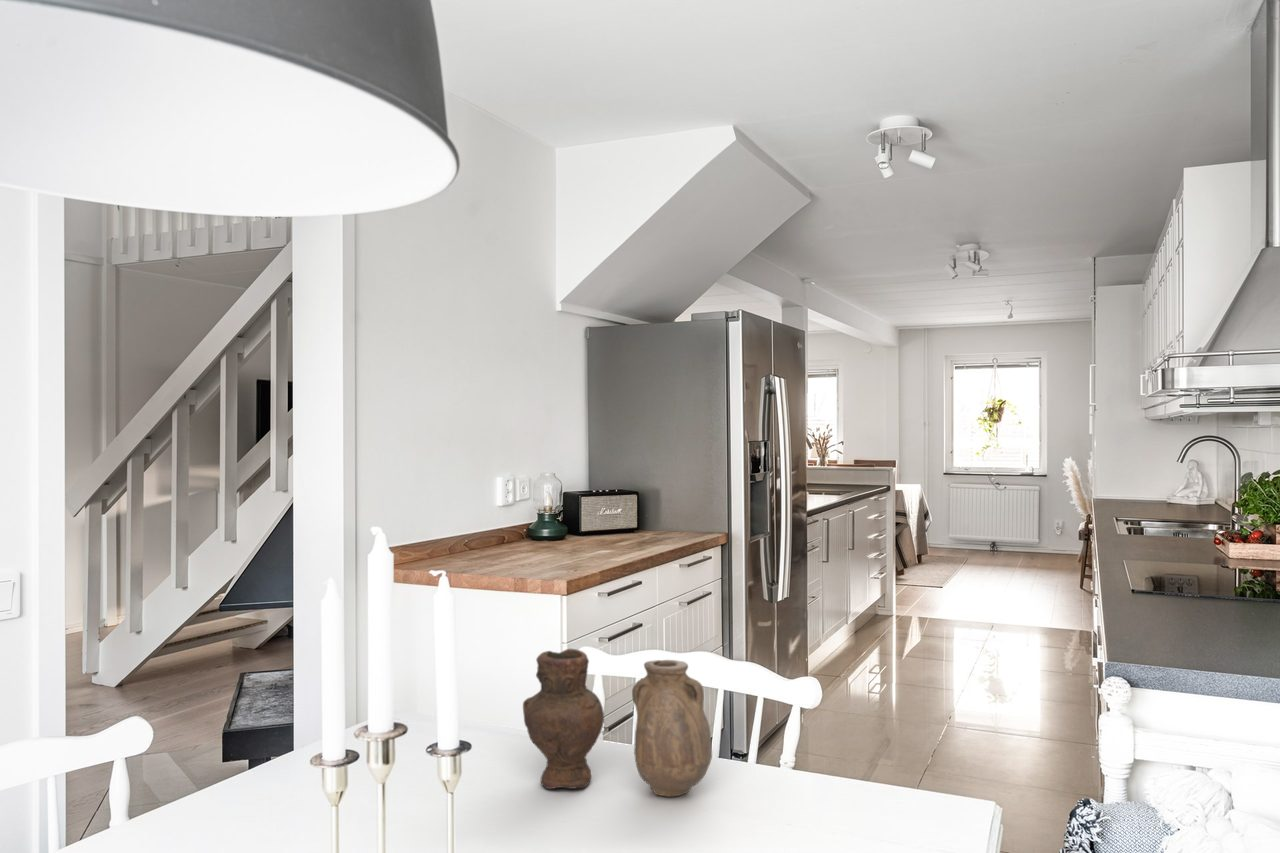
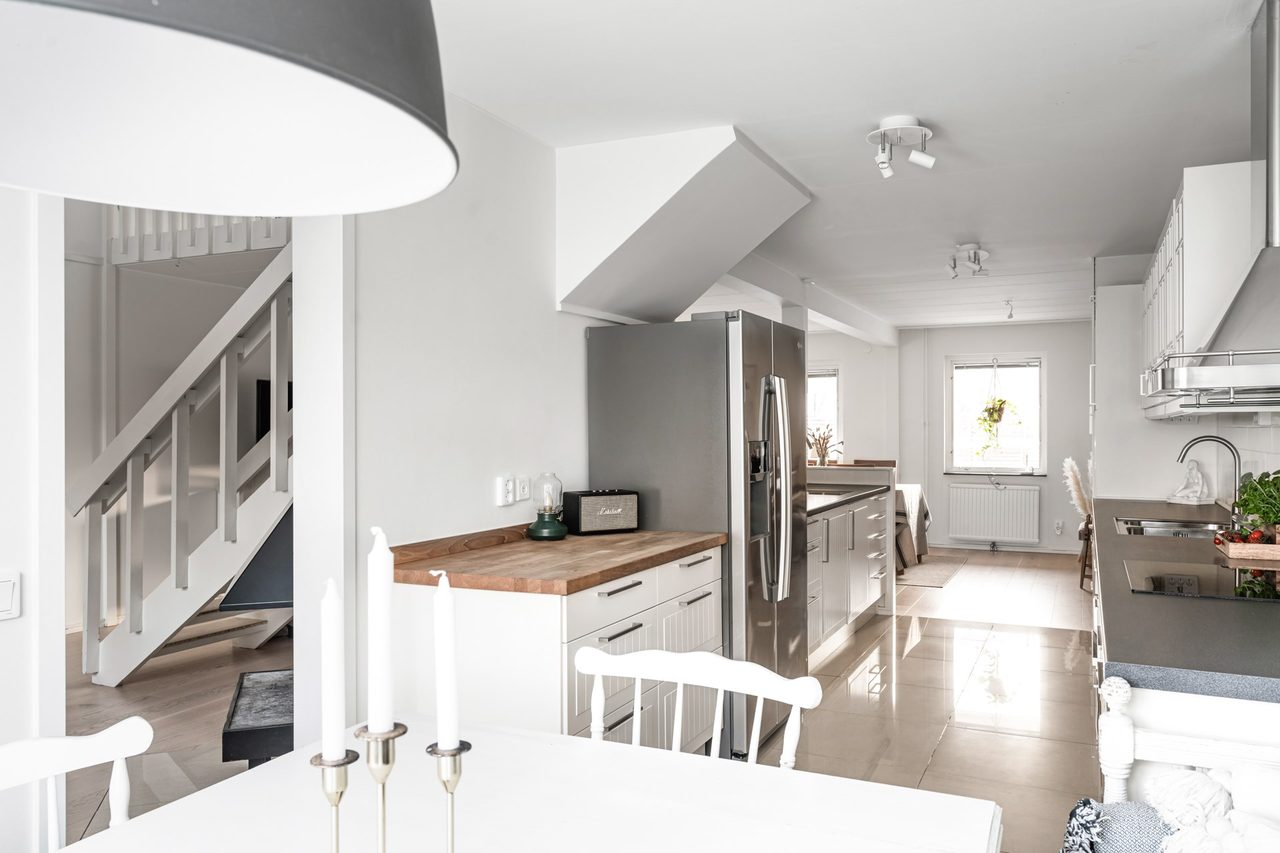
- vase (603, 721)
